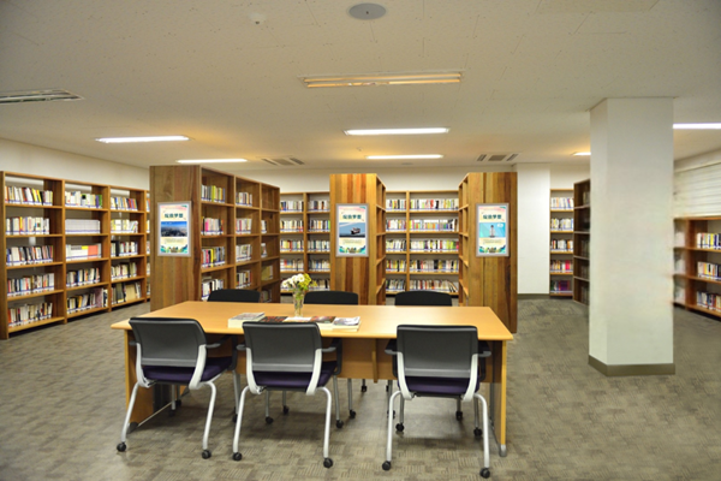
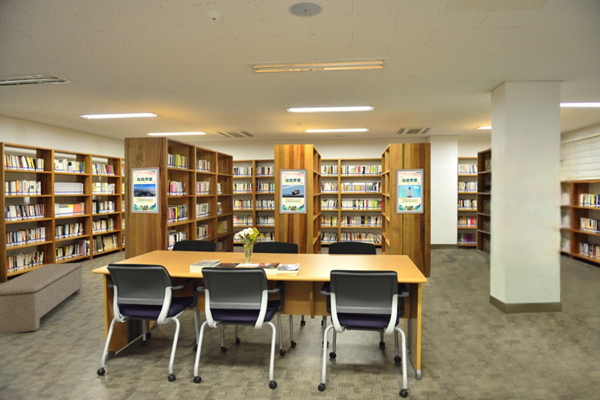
+ bench (41, 292)
